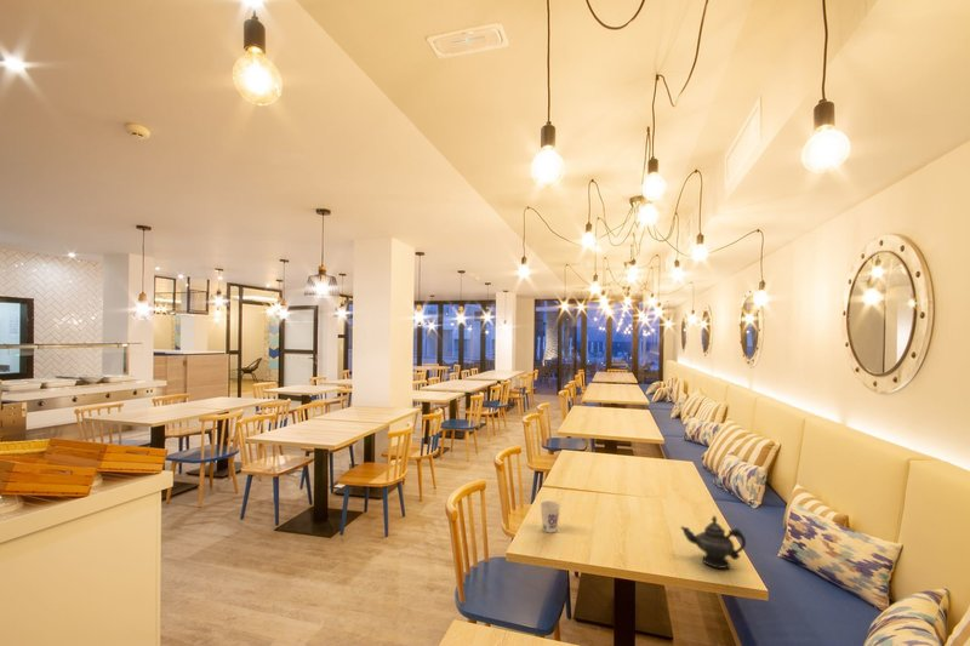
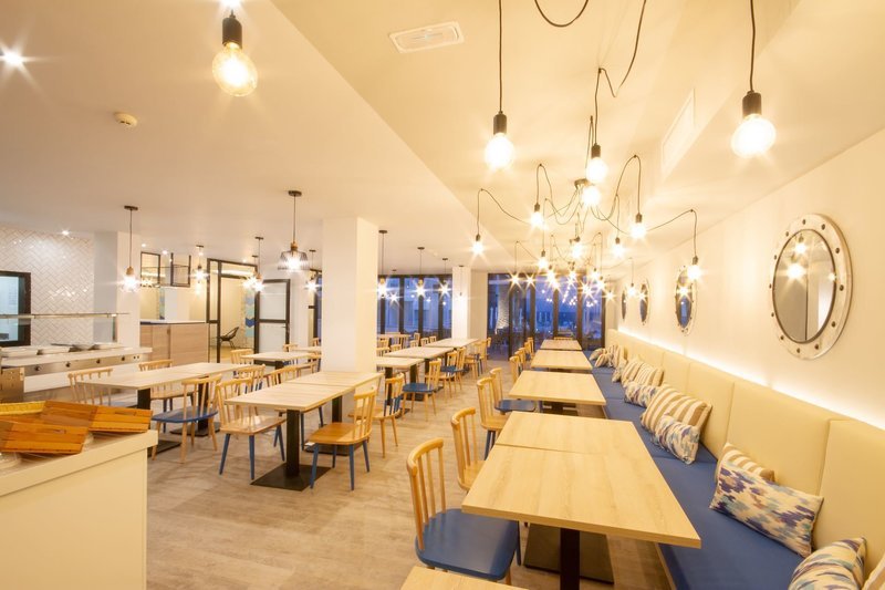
- cup (549, 516)
- teapot (712, 538)
